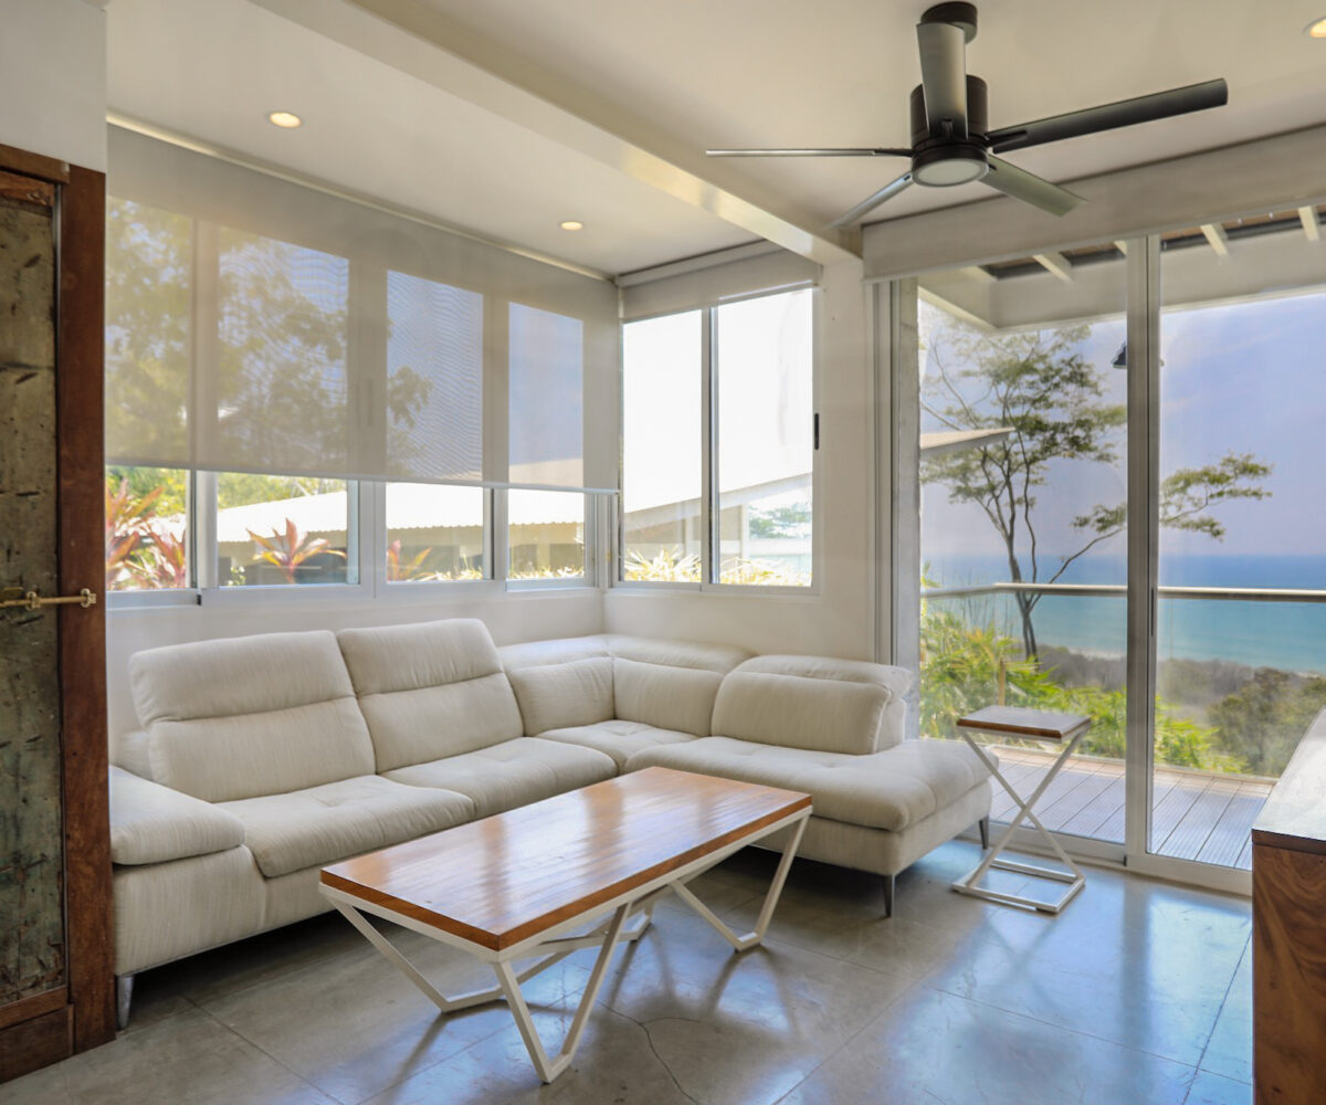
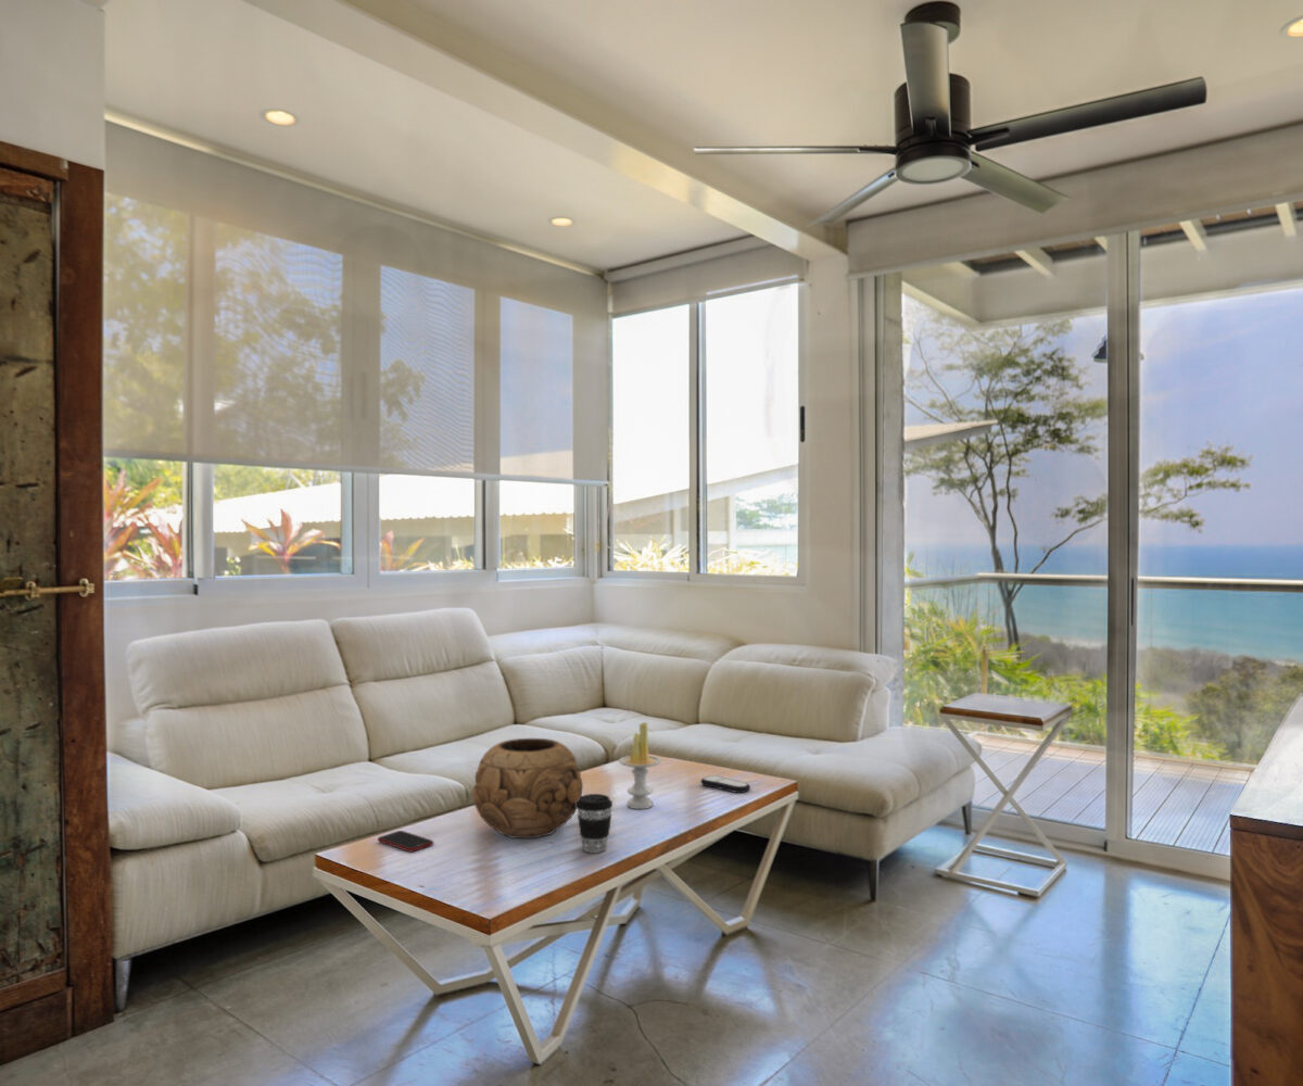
+ decorative bowl (528, 786)
+ candle (640, 762)
+ remote control (725, 783)
+ cell phone (405, 841)
+ coffee cup (594, 823)
